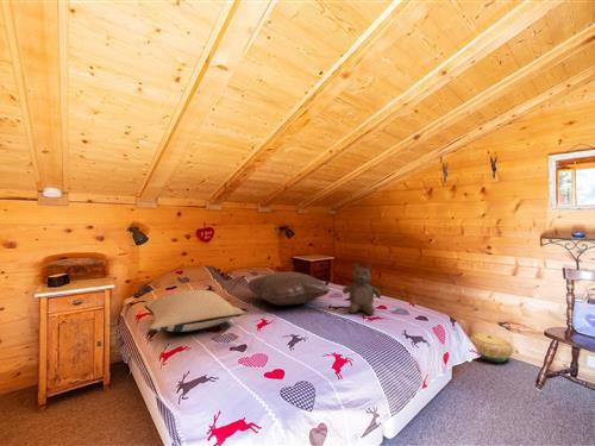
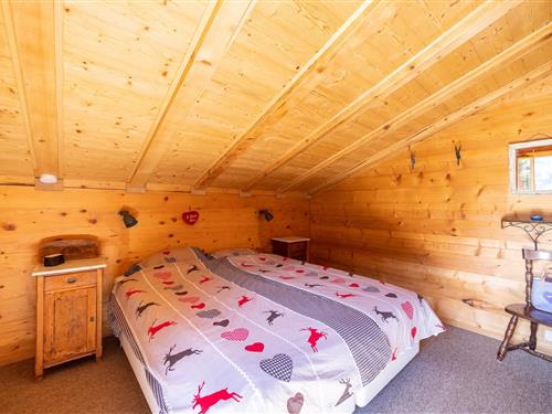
- teddy bear (361, 287)
- pillow (287, 288)
- pillow (189, 308)
- basket (489, 346)
